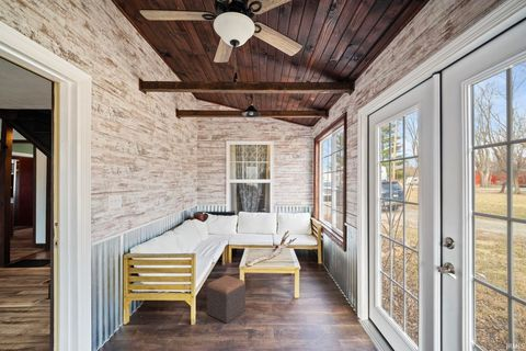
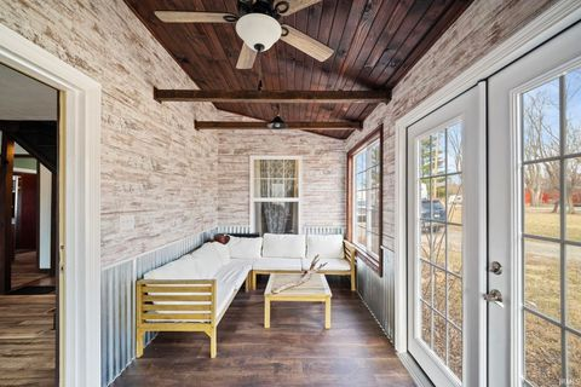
- footstool (226, 296)
